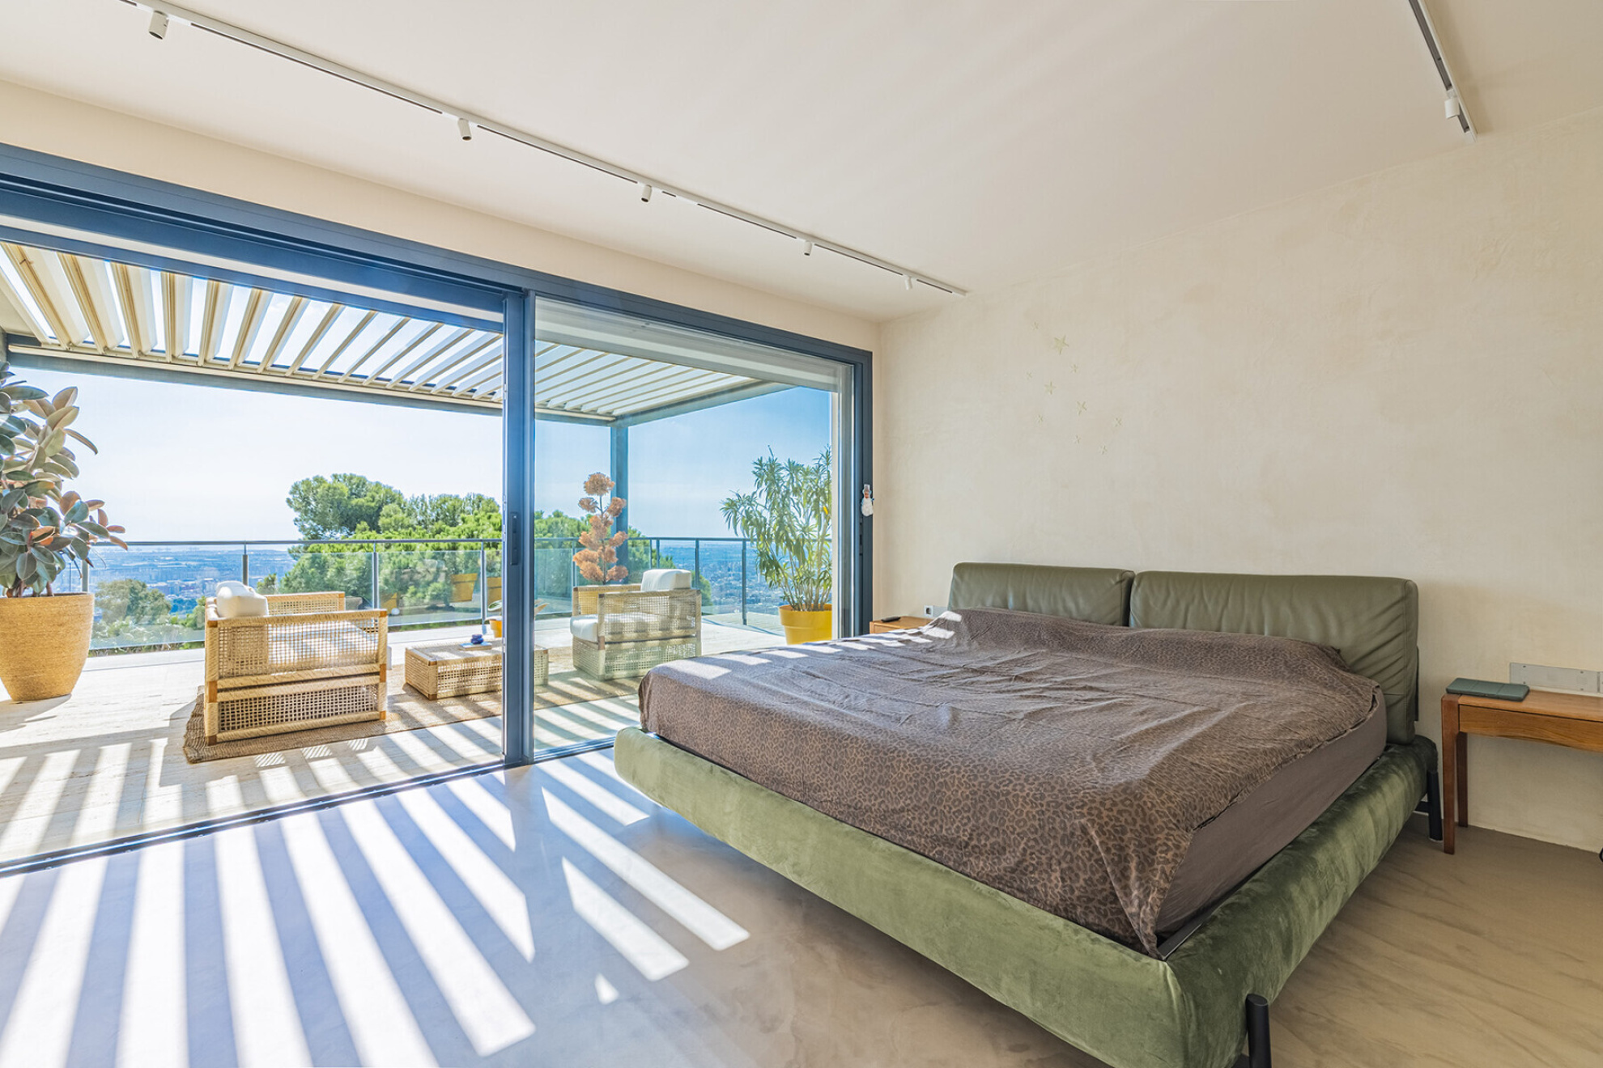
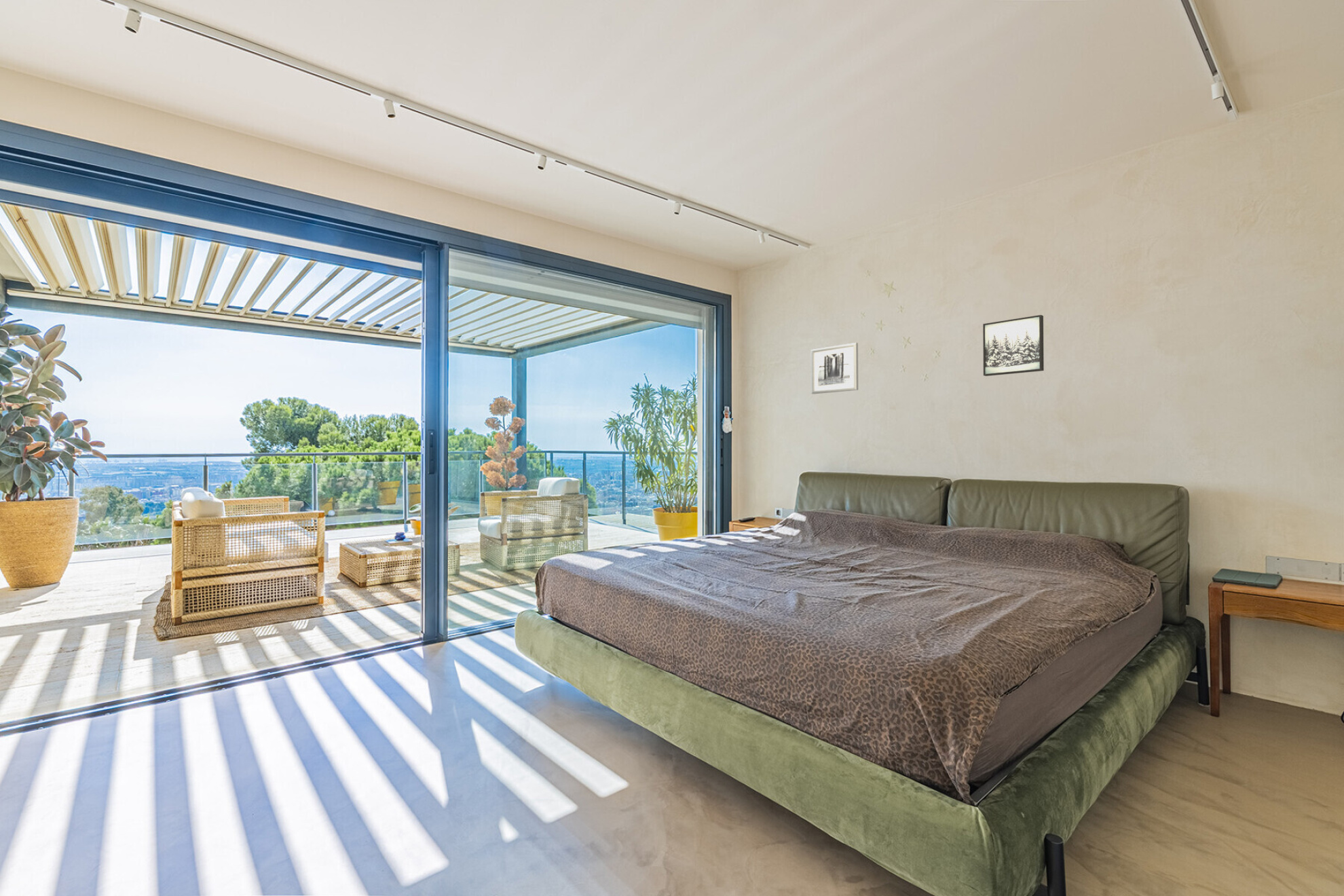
+ wall art (1012, 346)
+ wall art (834, 369)
